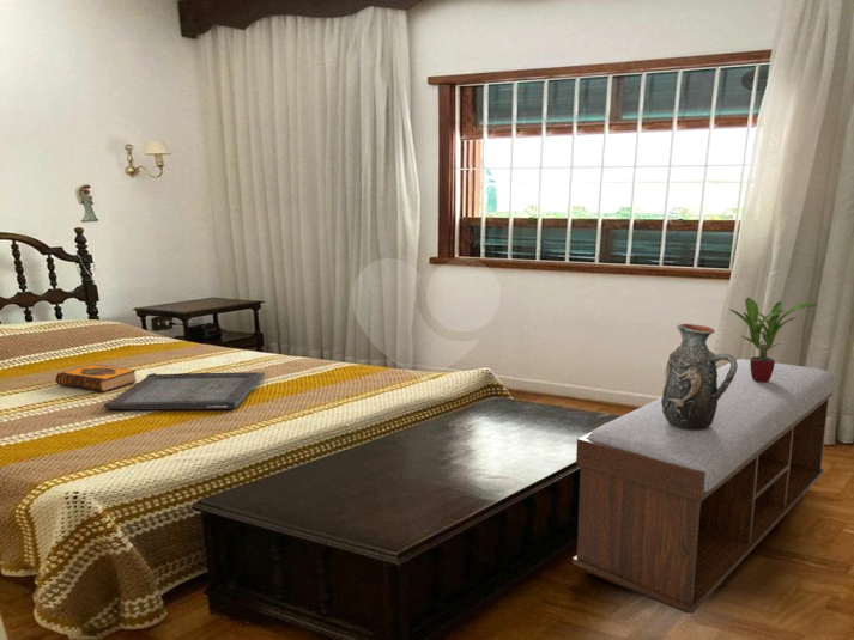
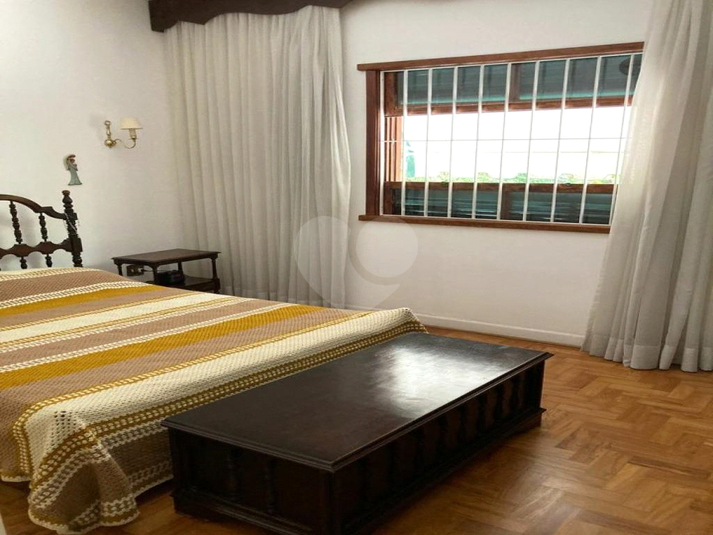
- serving tray (190, 389)
- decorative vase (698, 377)
- potted plant (771, 342)
- bench (721, 462)
- hardback book (96, 378)
